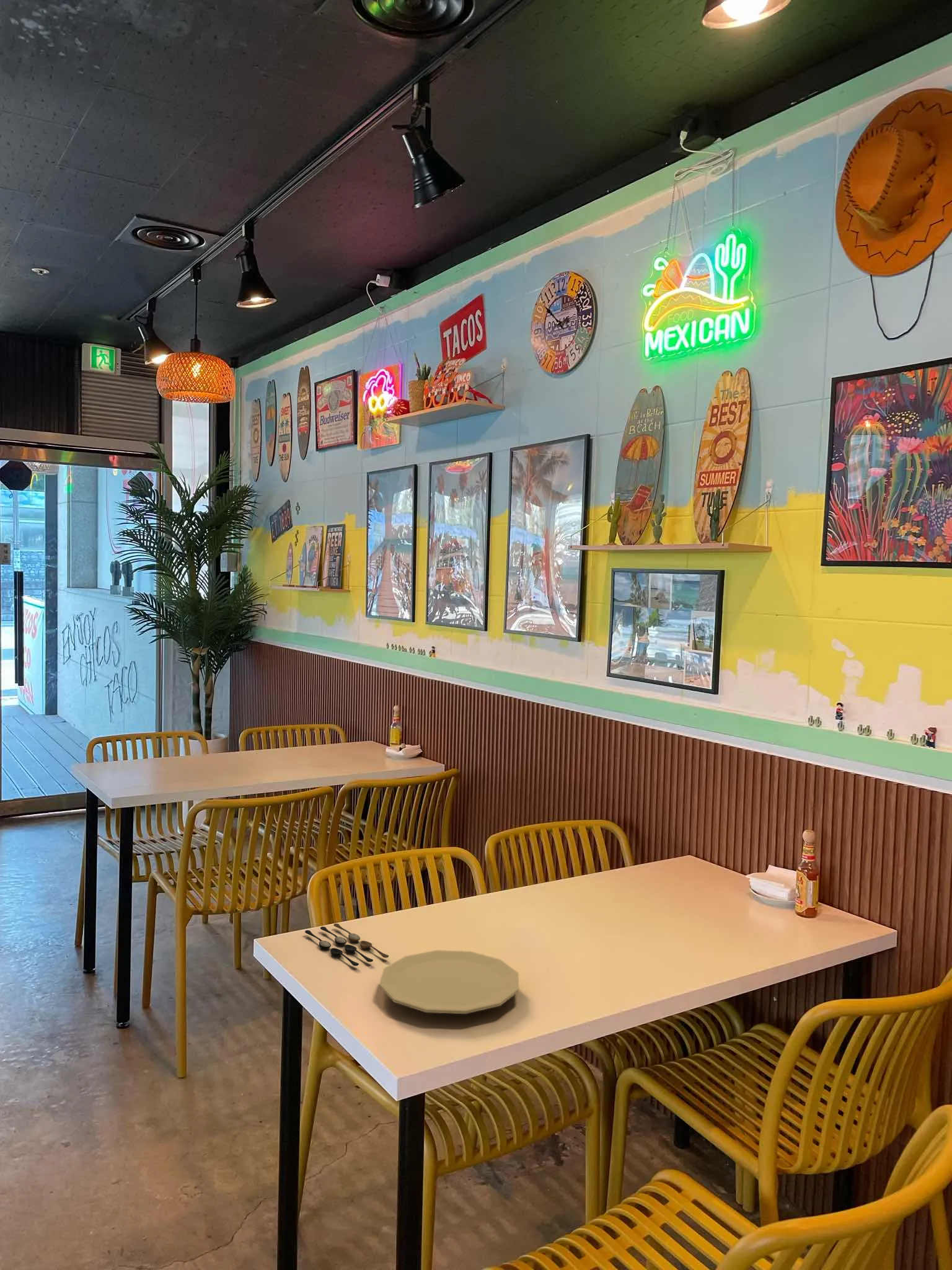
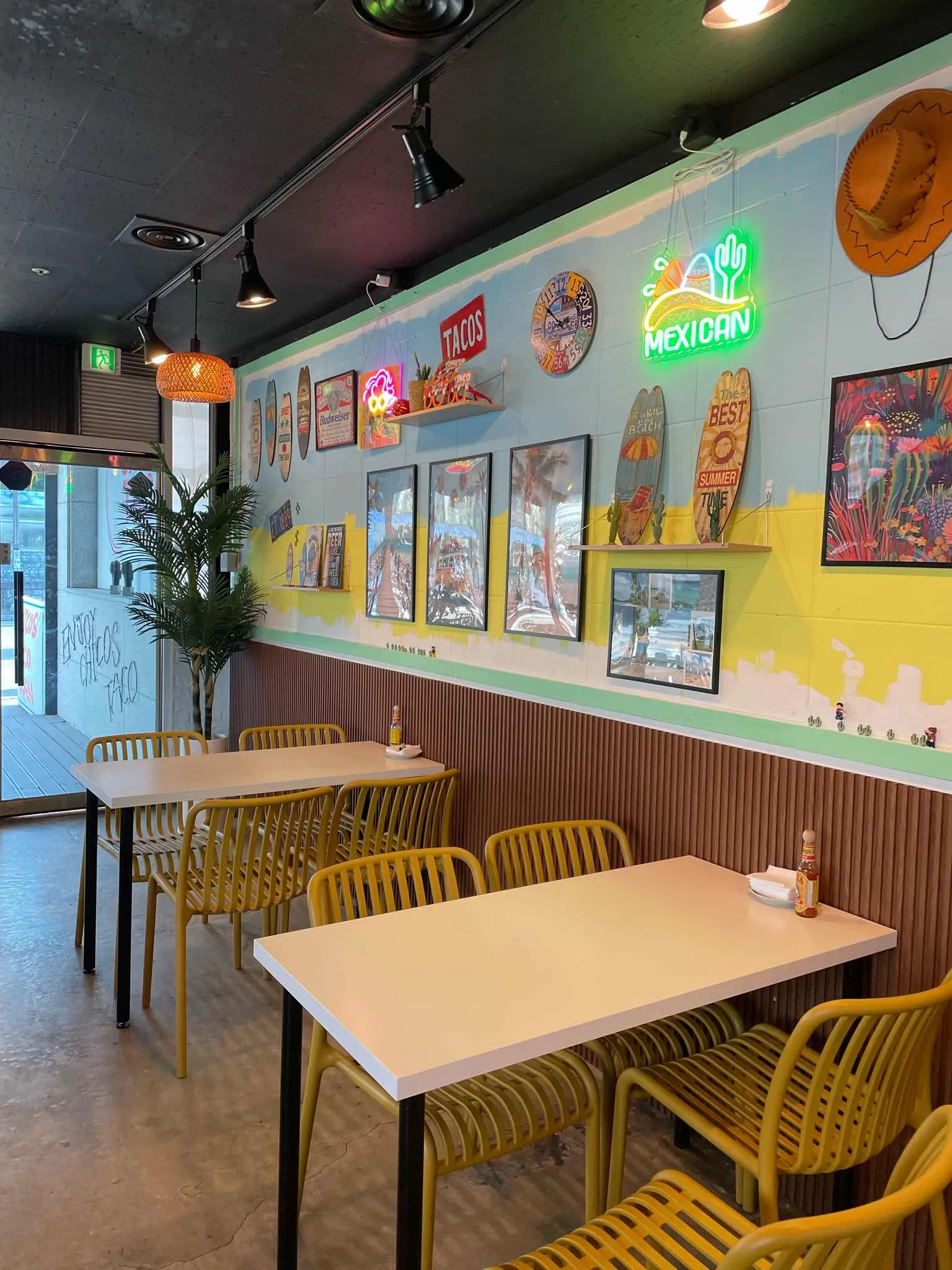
- plate (449, 985)
- spoon (345, 943)
